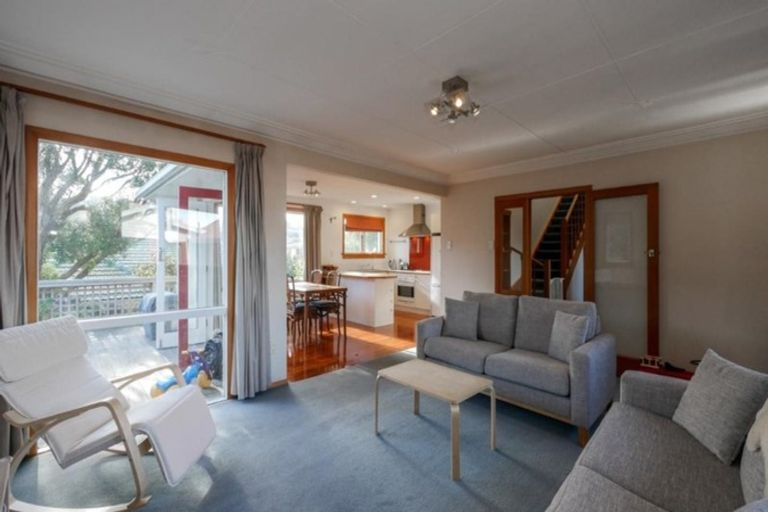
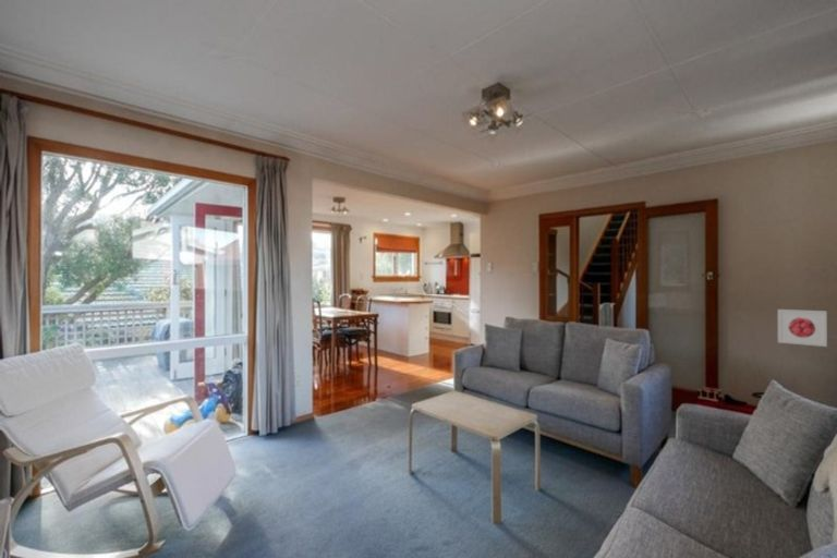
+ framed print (801, 327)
